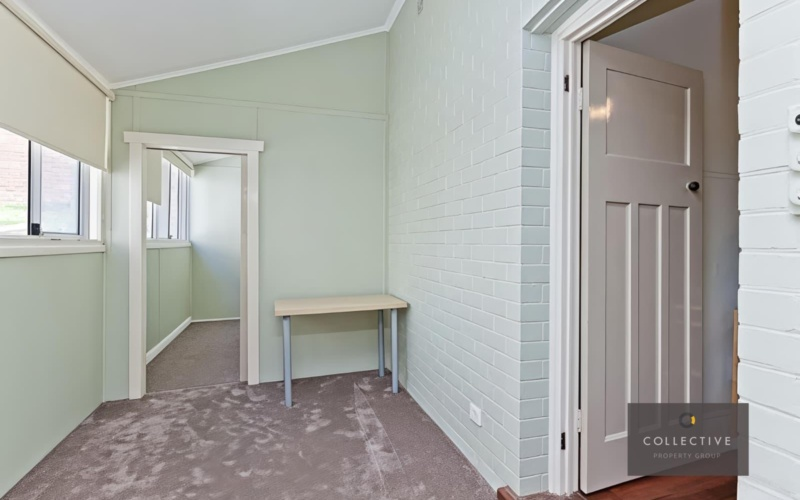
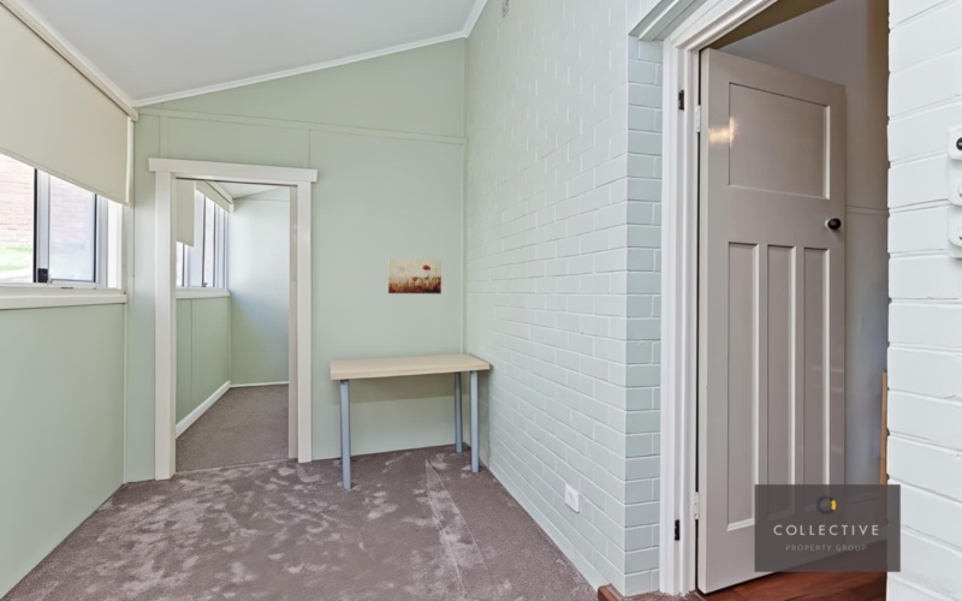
+ wall art (415, 276)
